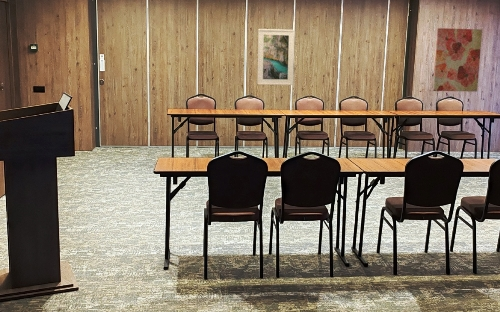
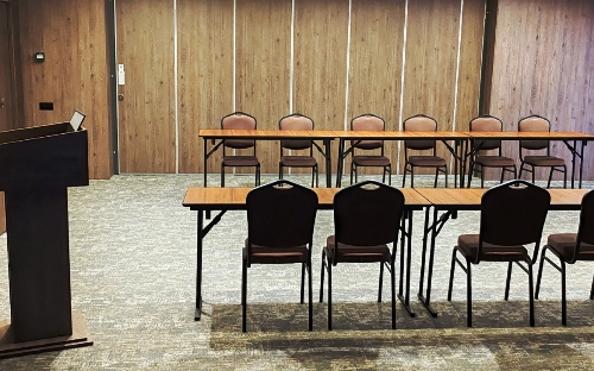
- wall art (457, 60)
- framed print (275, 57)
